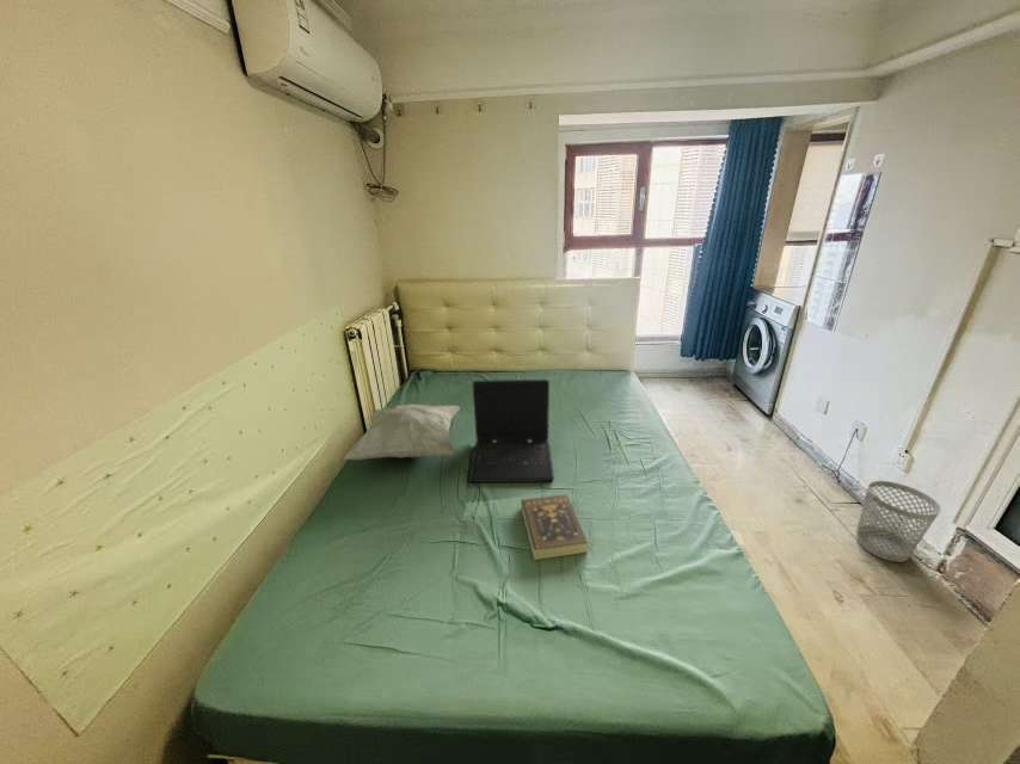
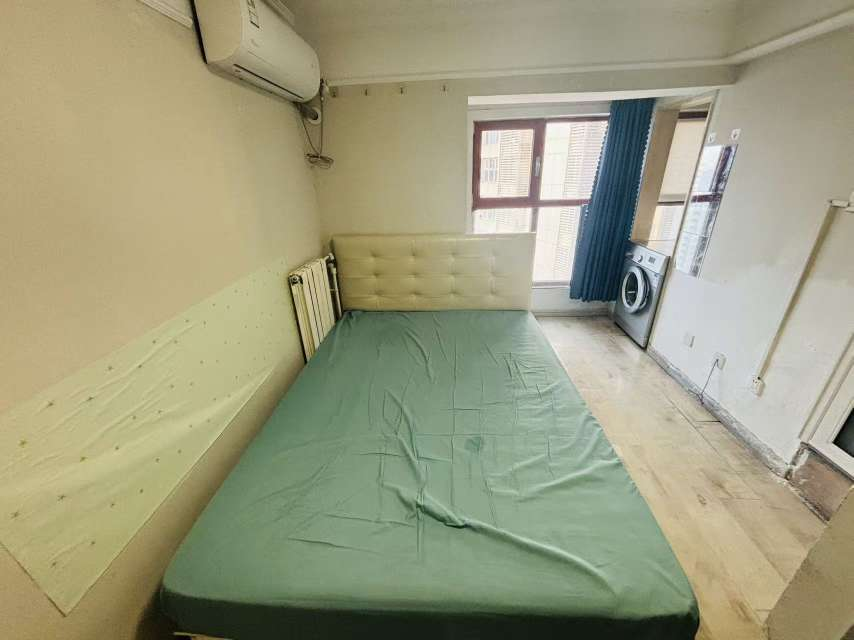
- wastebasket (891, 522)
- laptop (510, 427)
- decorative pillow (408, 430)
- book (552, 524)
